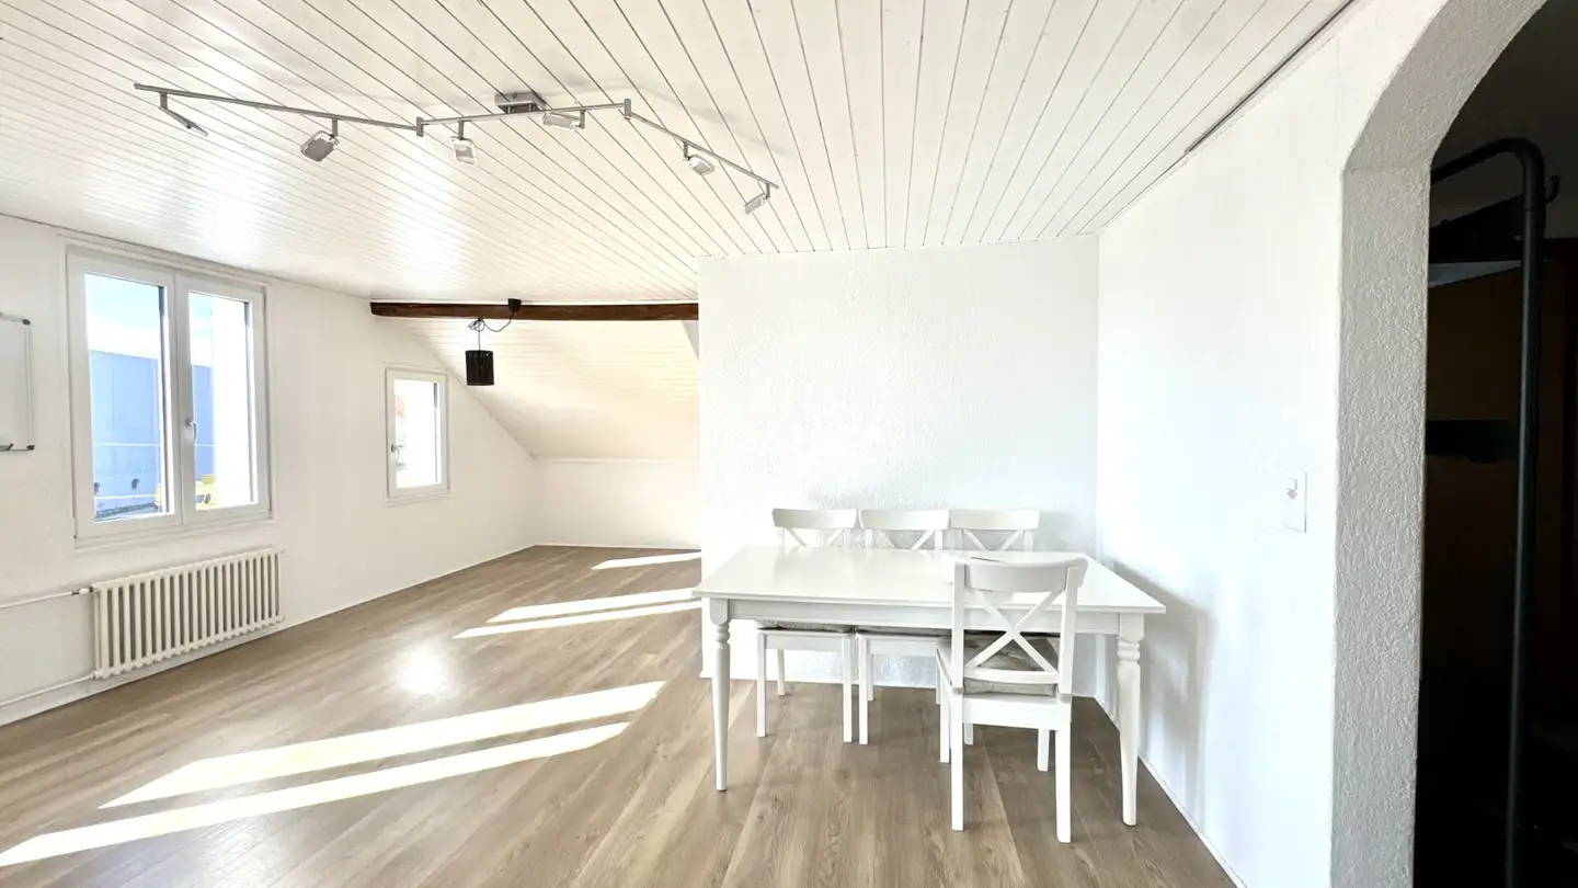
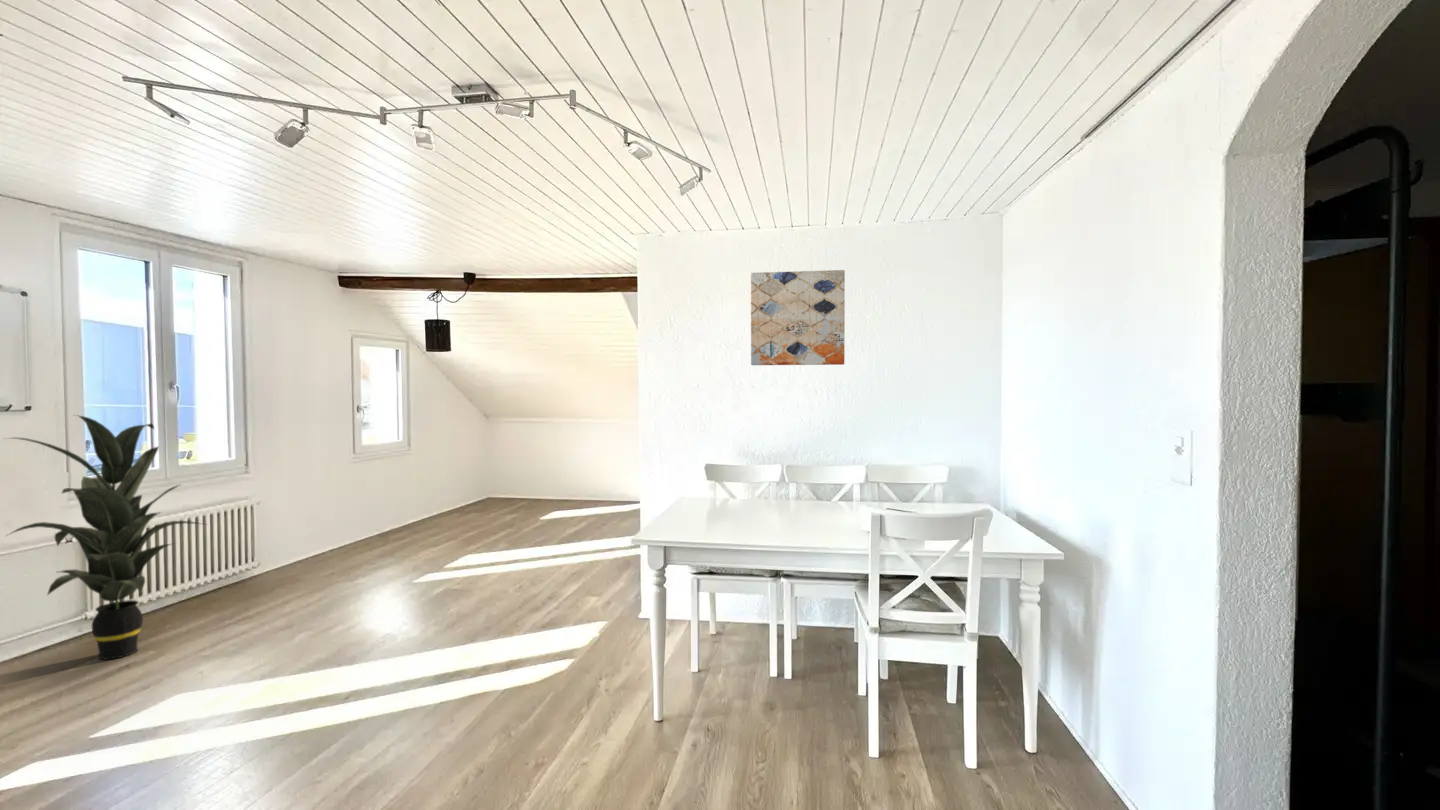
+ wall art (797, 318)
+ indoor plant (101, 535)
